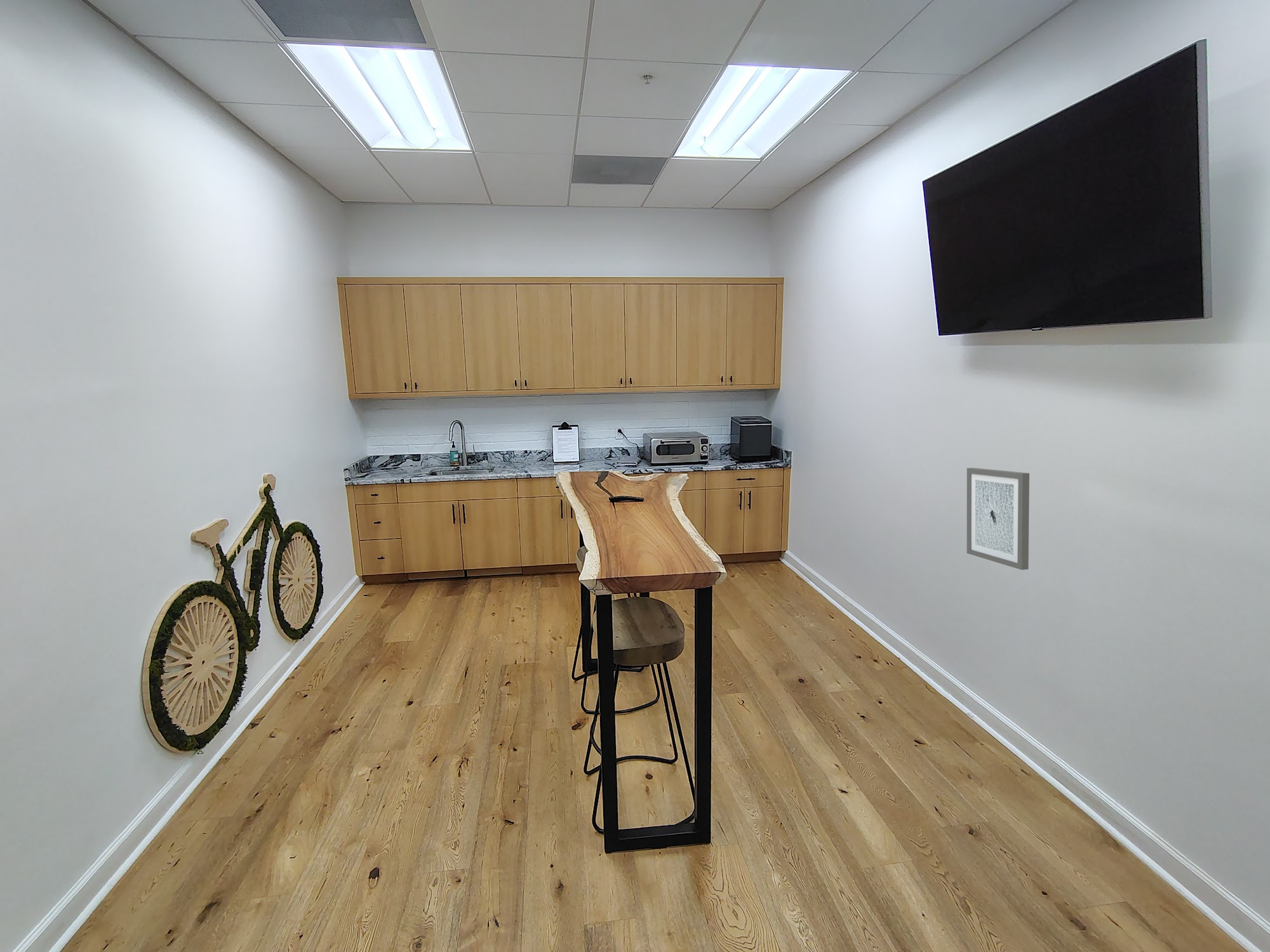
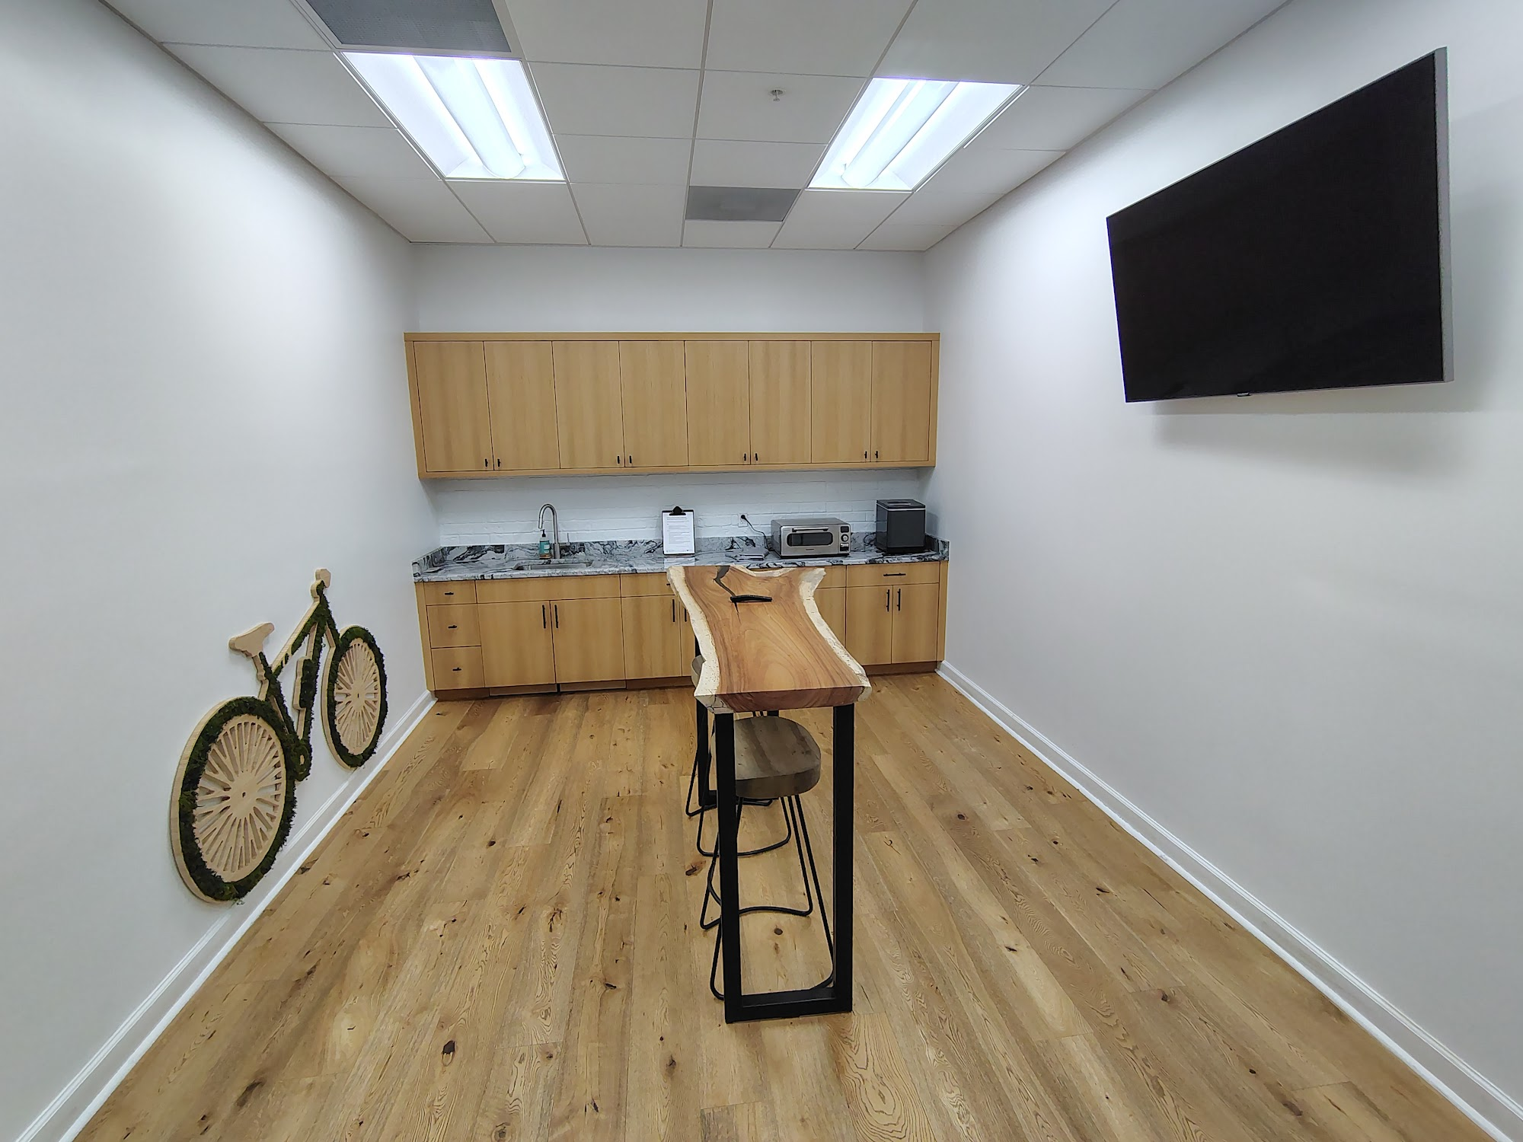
- wall art (996, 515)
